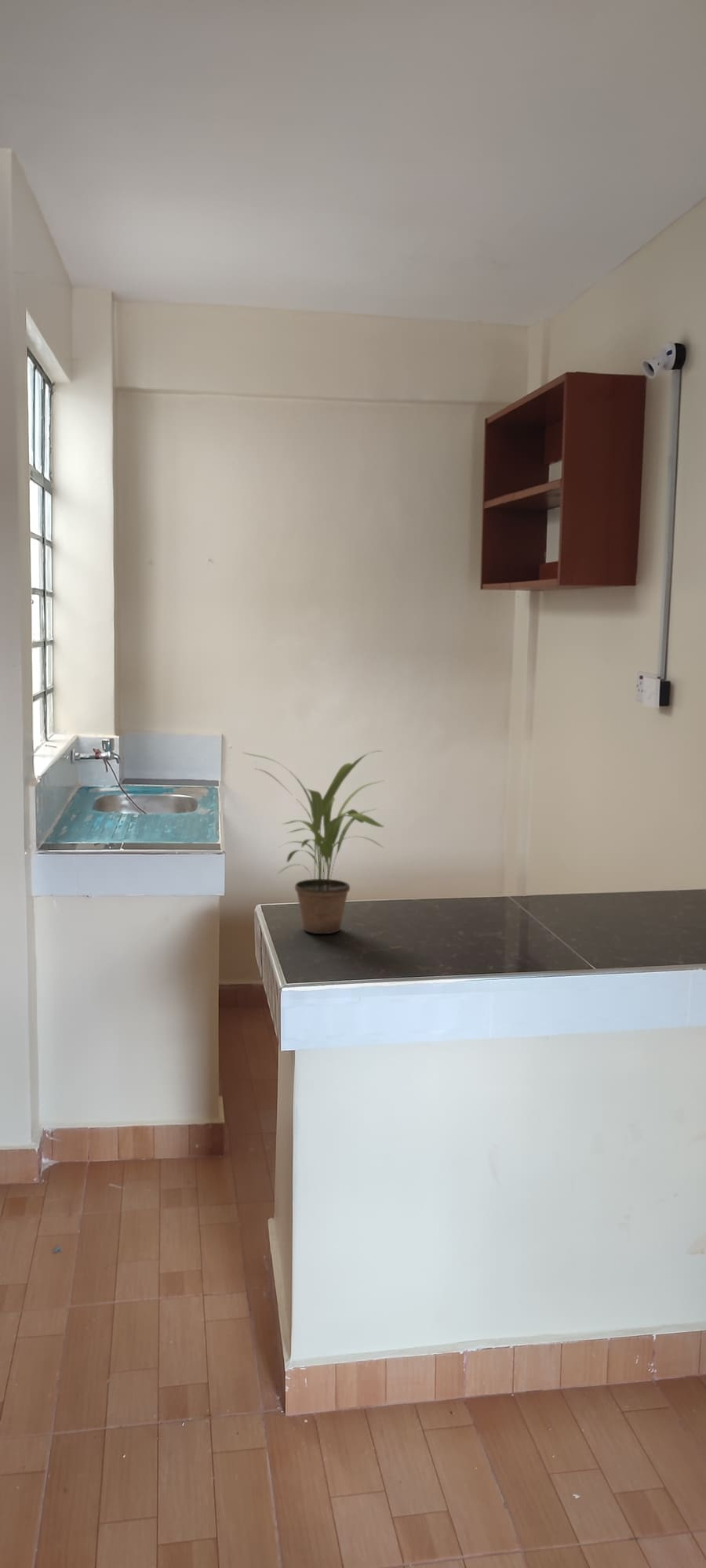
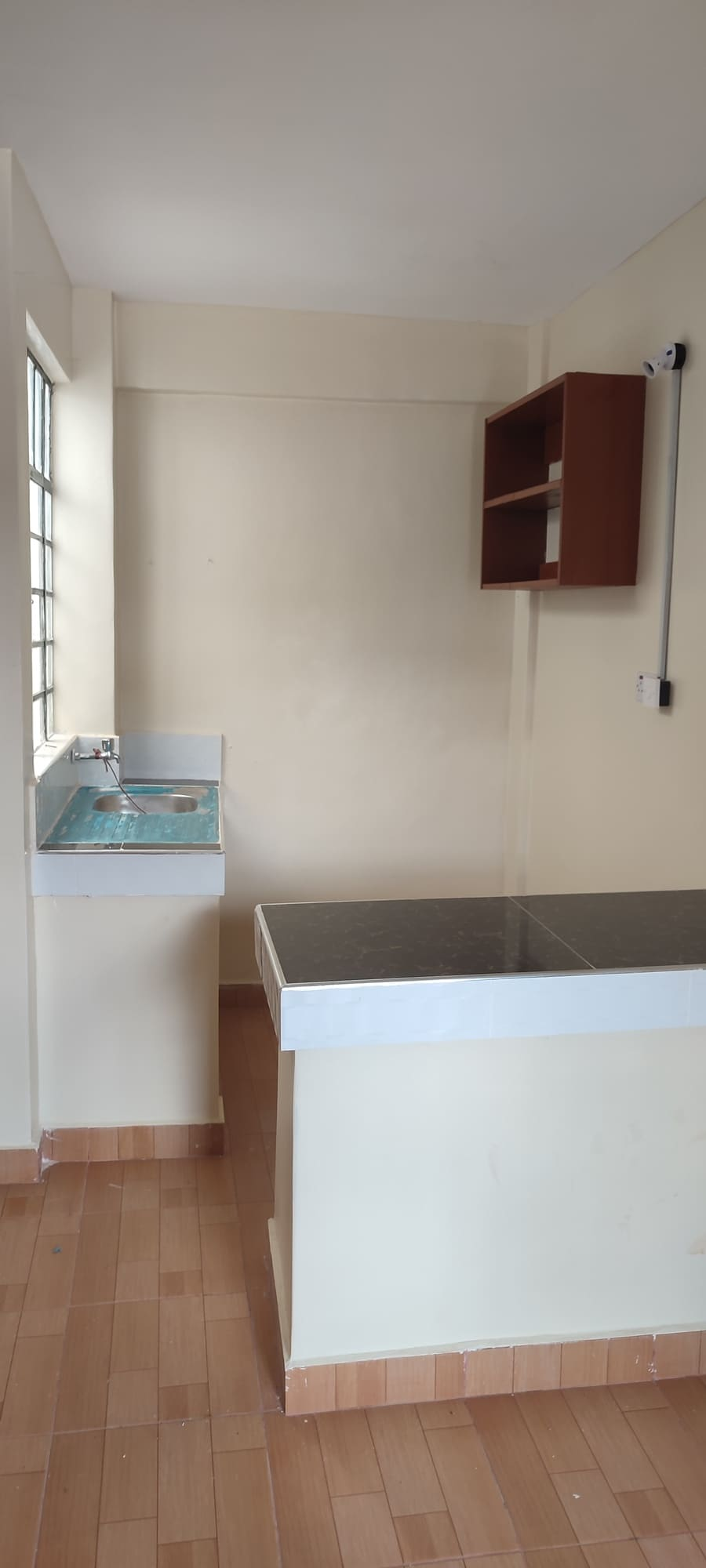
- potted plant (315, 839)
